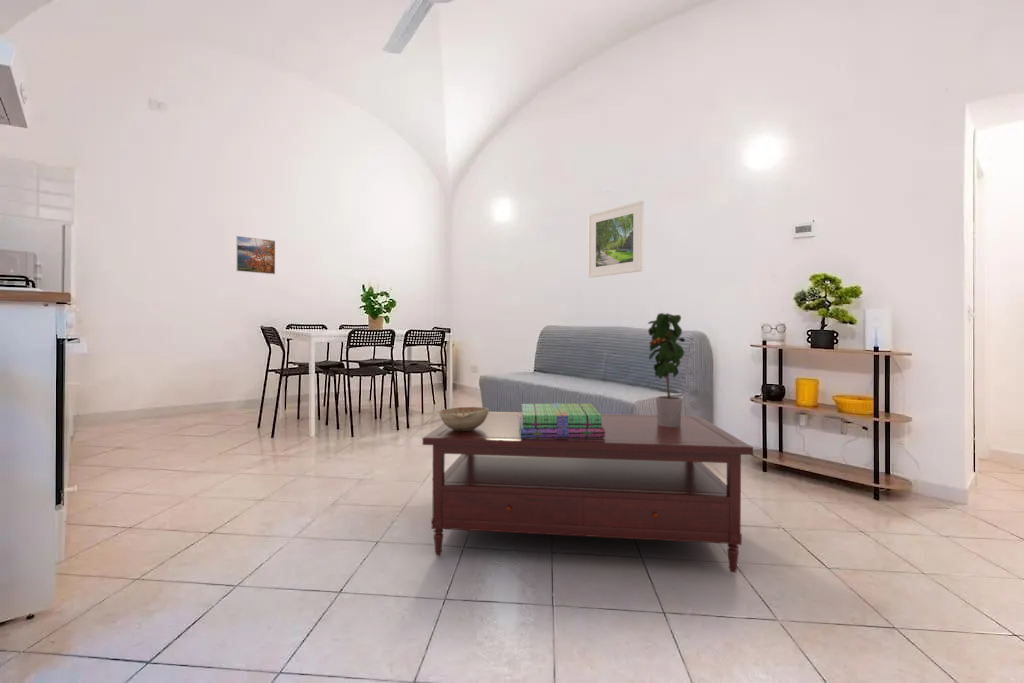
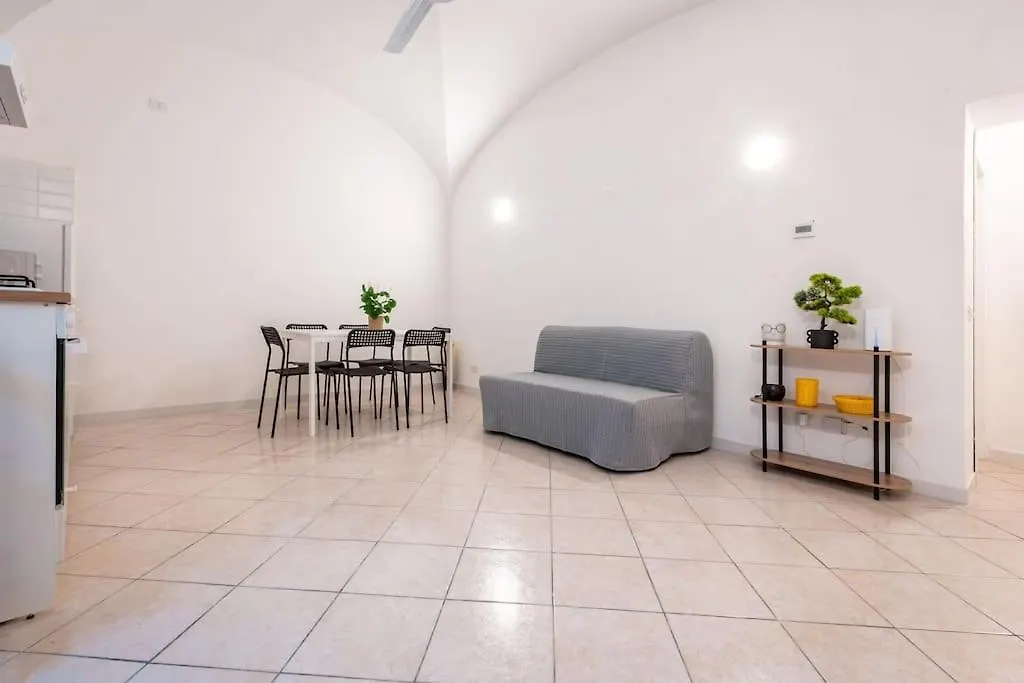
- stack of books (559, 420)
- coffee table (578, 477)
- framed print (614, 241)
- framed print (256, 255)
- potted plant (665, 368)
- decorative bowl (464, 418)
